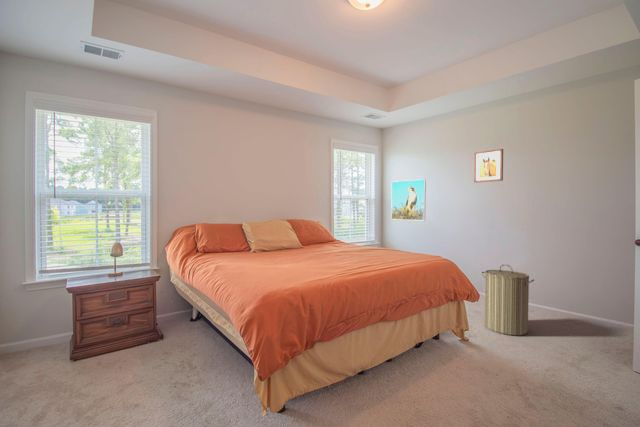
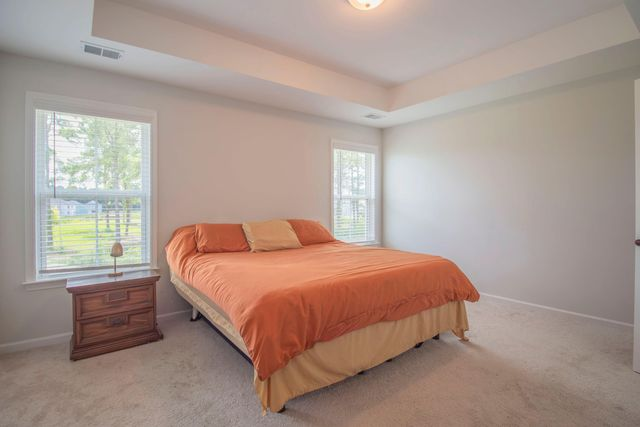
- laundry hamper (506, 296)
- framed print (407, 200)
- wall art (488, 166)
